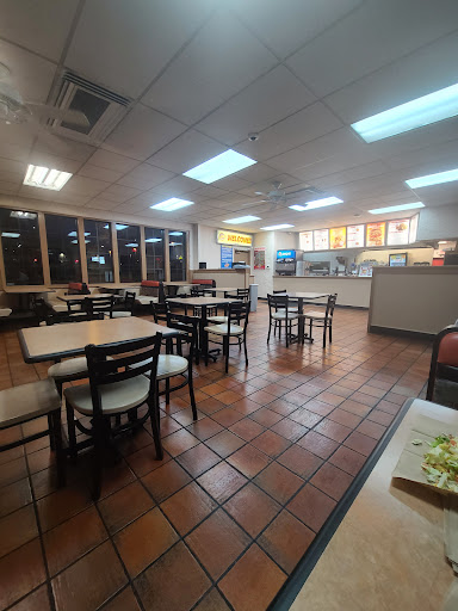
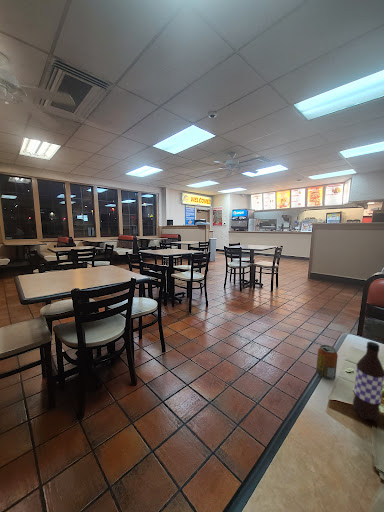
+ bottle (368, 380)
+ beverage can (326, 361)
